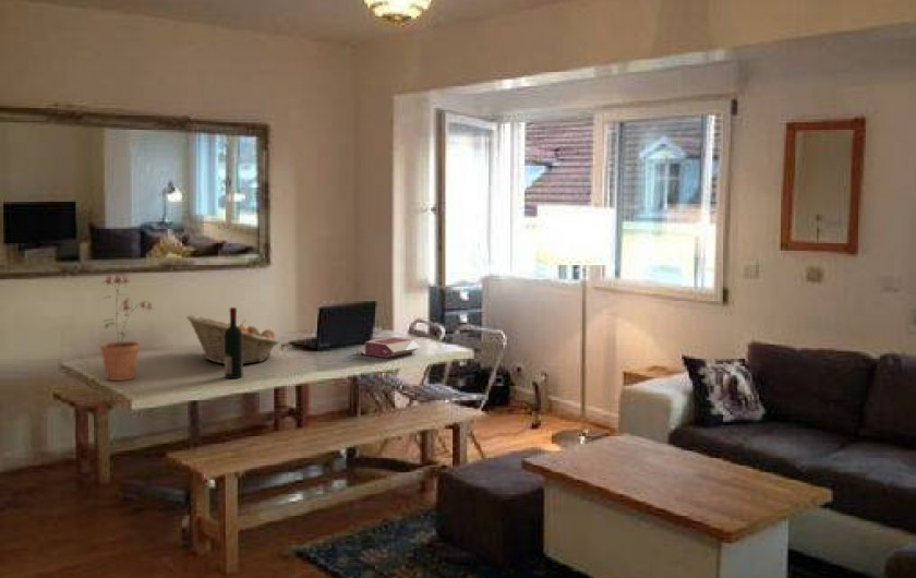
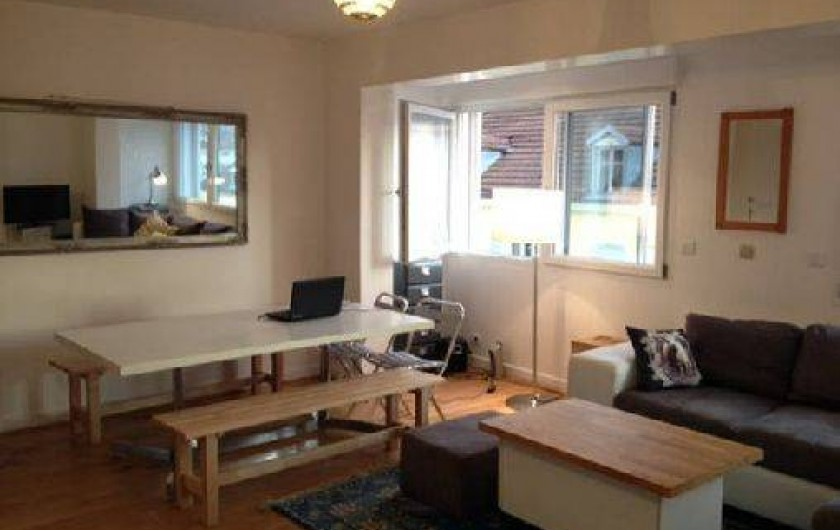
- fruit basket (224, 336)
- book (388, 347)
- potted plant (124, 325)
- alcohol (233, 342)
